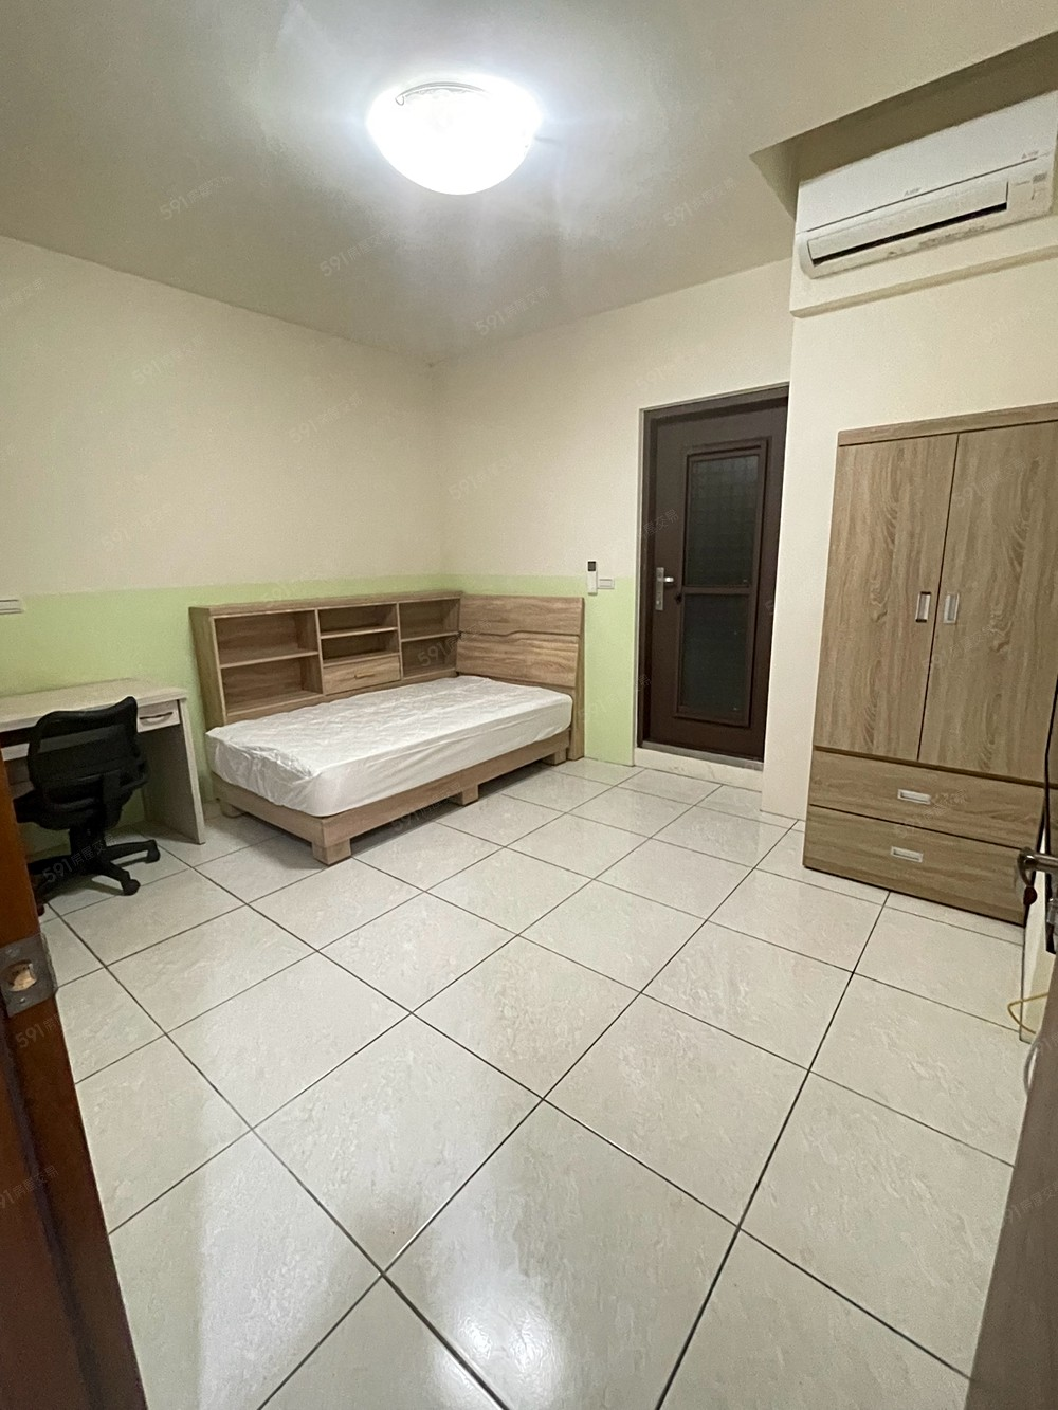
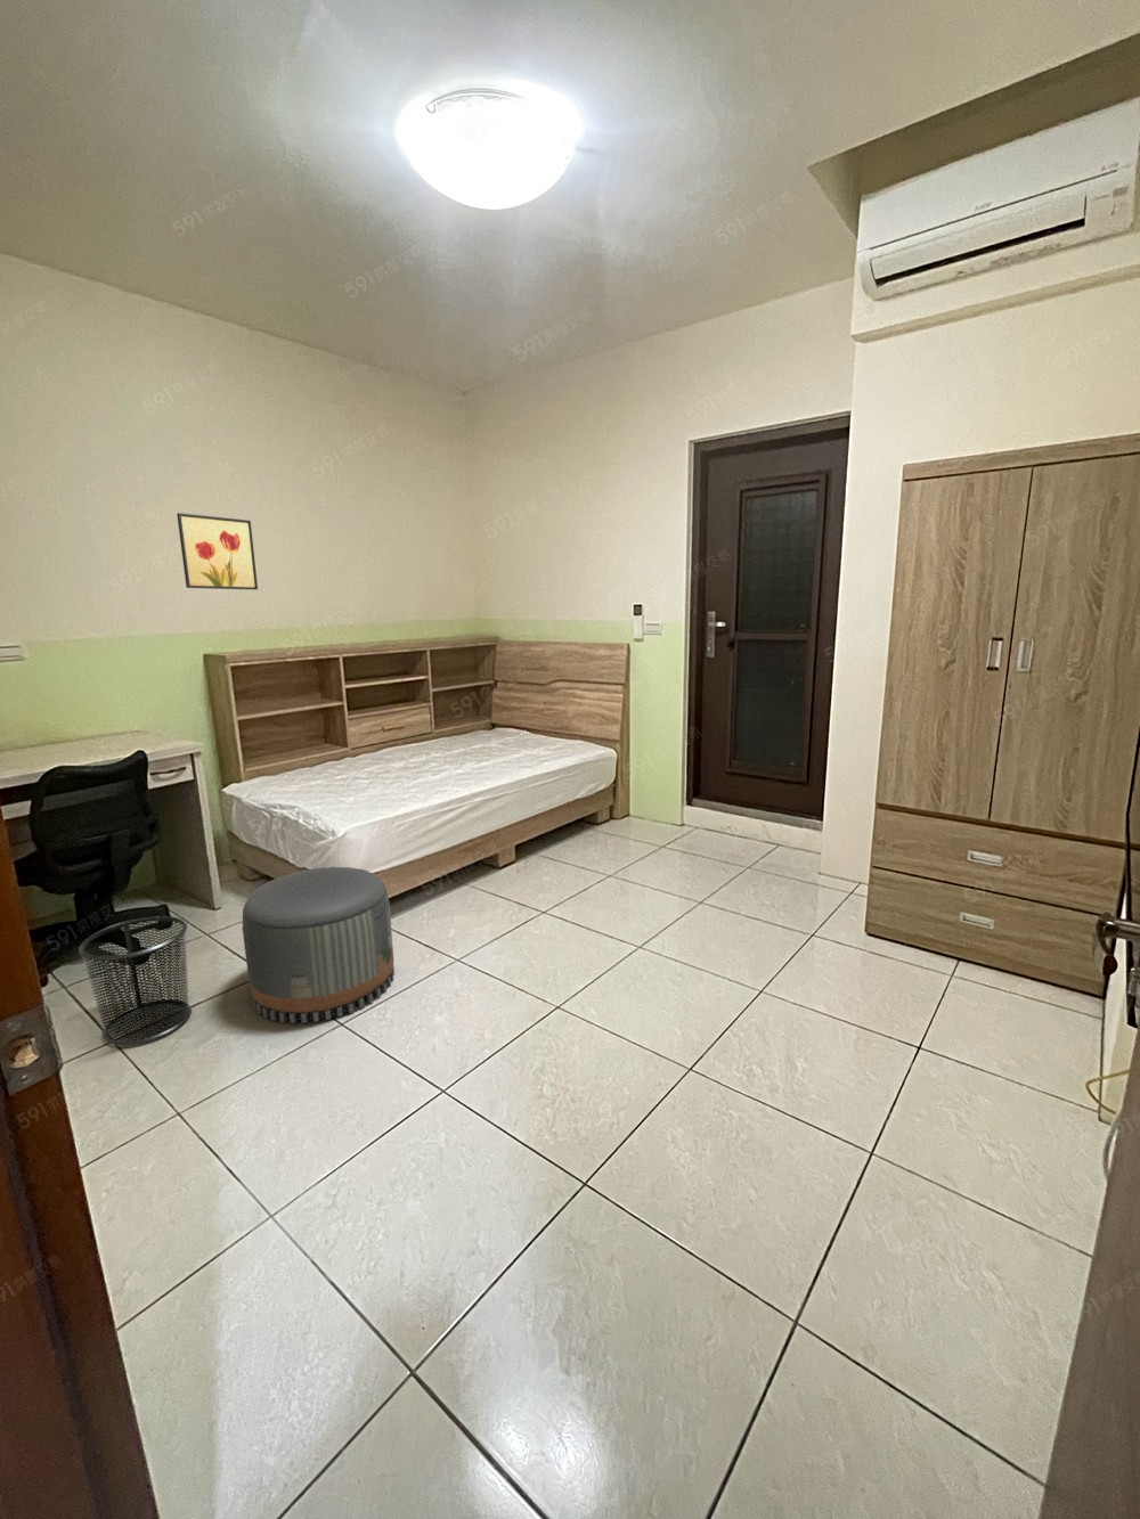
+ pouf (321, 932)
+ wall art (218, 553)
+ waste bin (141, 979)
